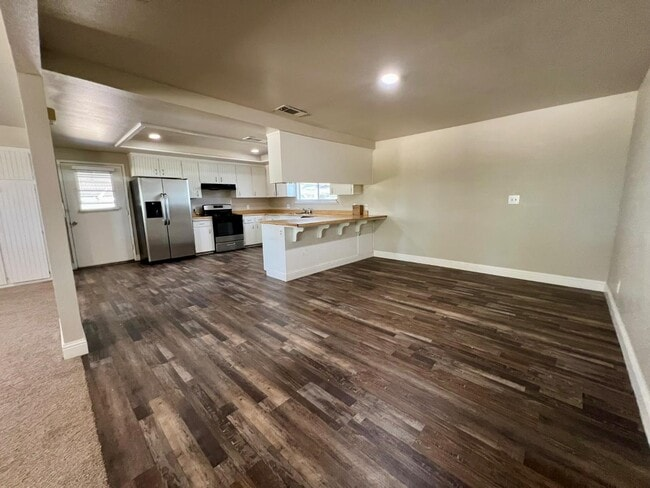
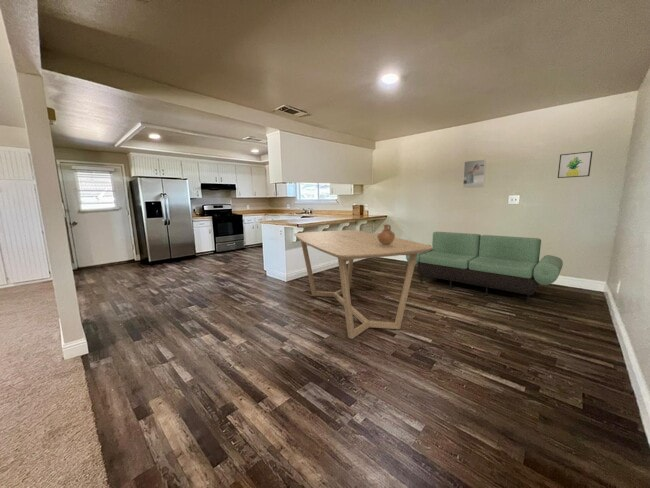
+ dining table (349, 274)
+ sofa (474, 261)
+ ceramic jug (385, 235)
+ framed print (473, 174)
+ wall art (574, 165)
